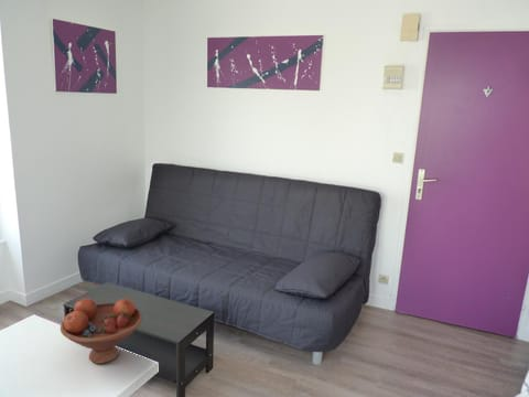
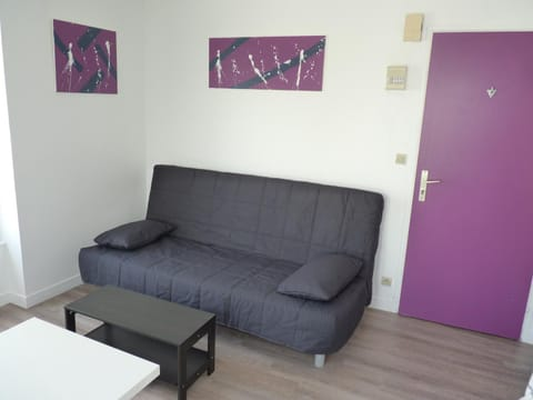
- fruit bowl (102, 331)
